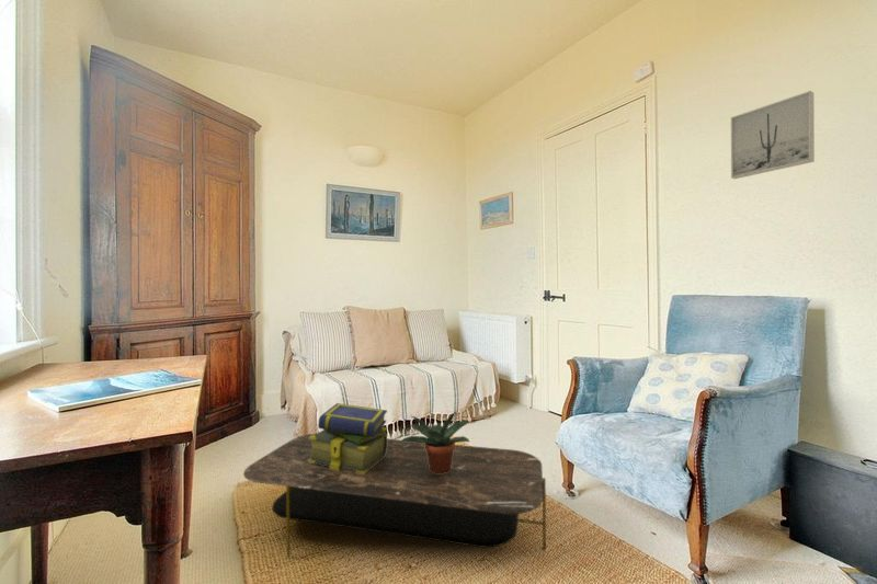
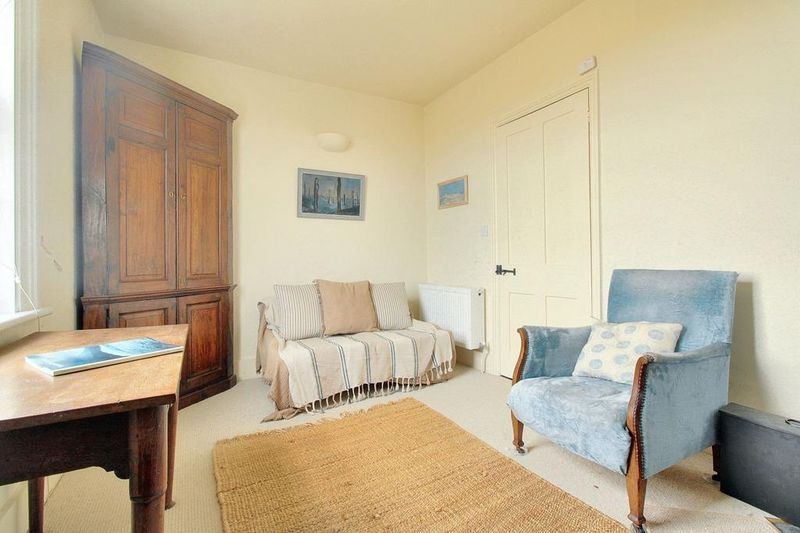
- potted plant (438, 437)
- wall art (770, 138)
- stack of books (352, 433)
- coffee table (397, 494)
